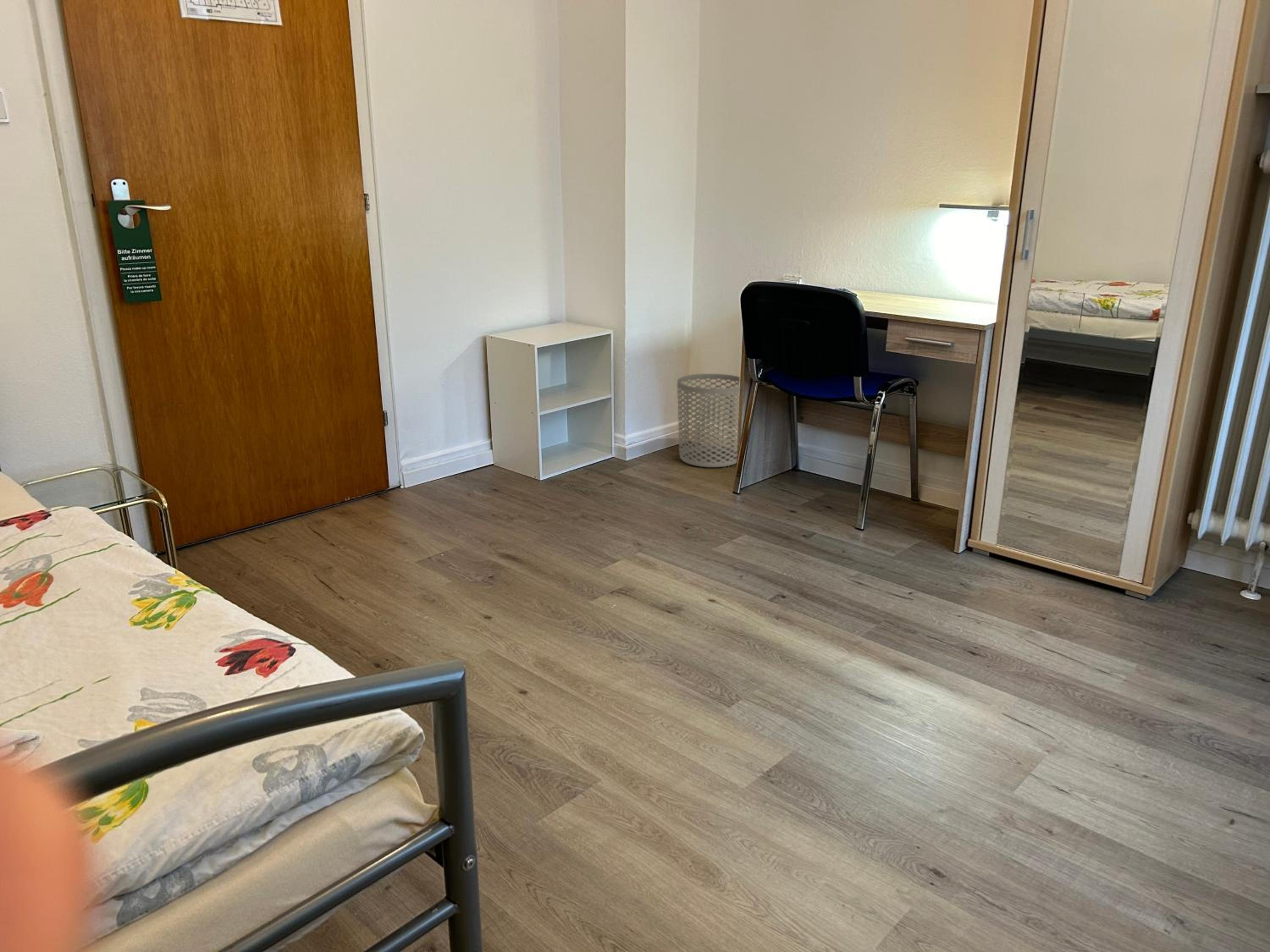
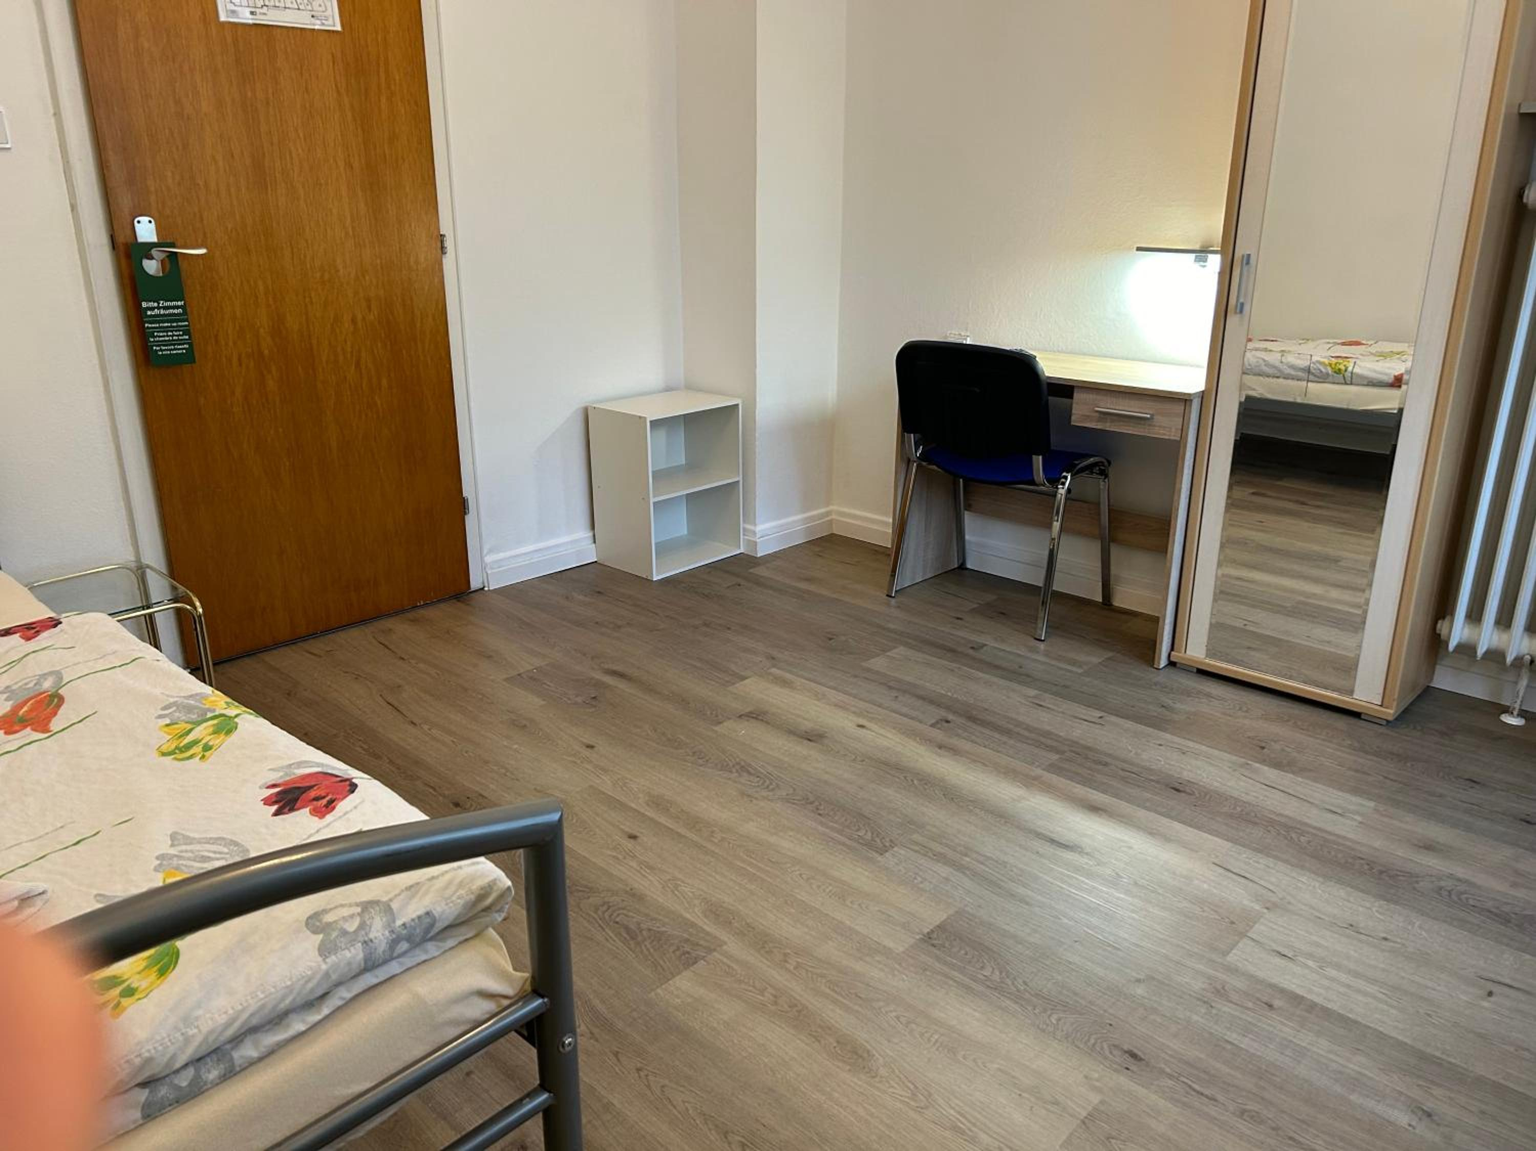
- waste bin (711, 420)
